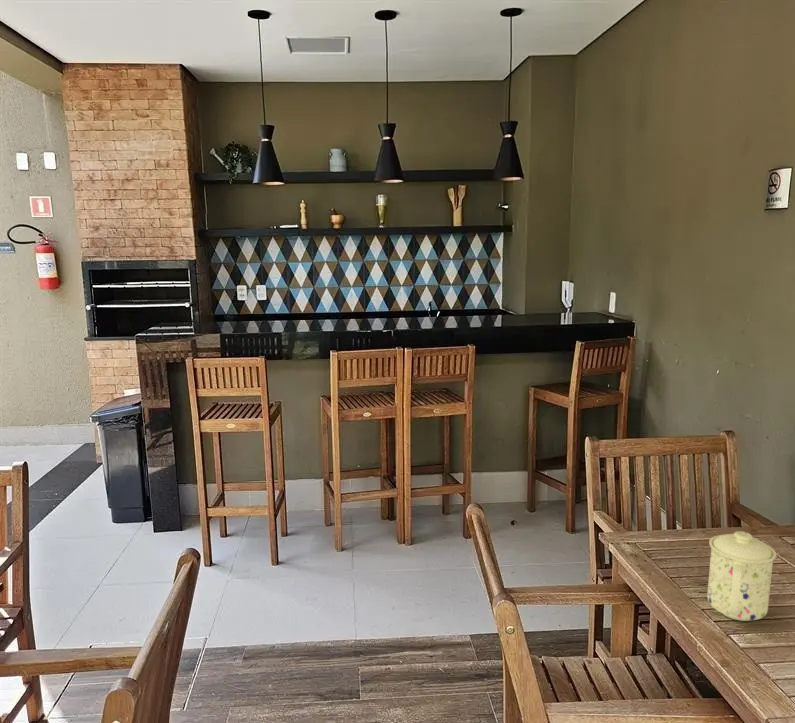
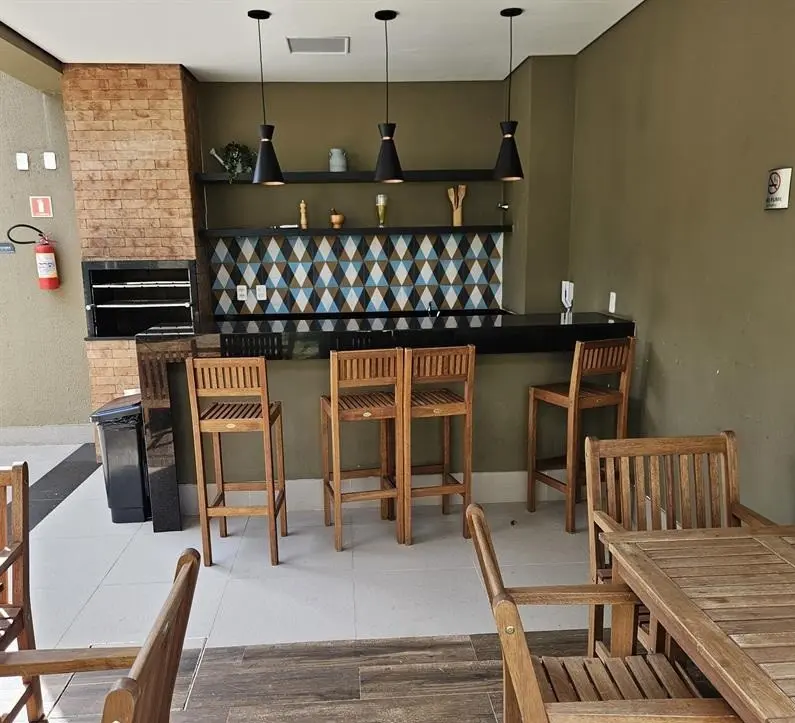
- mug (739, 575)
